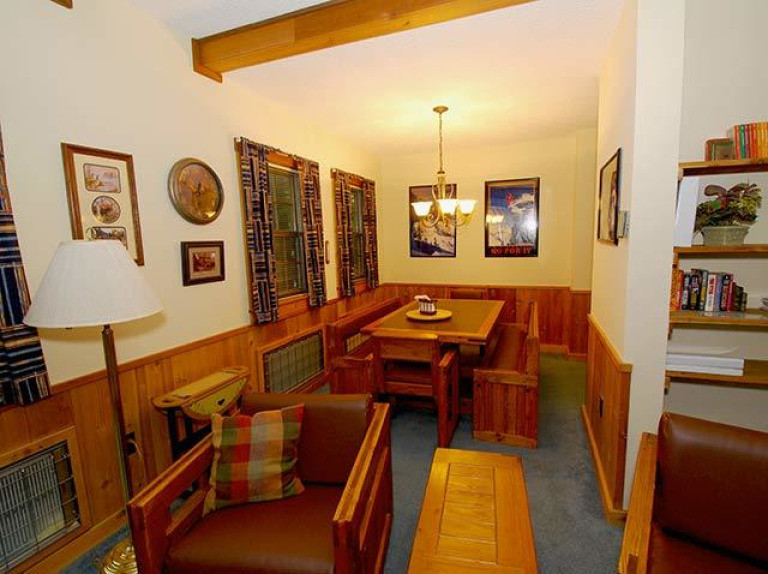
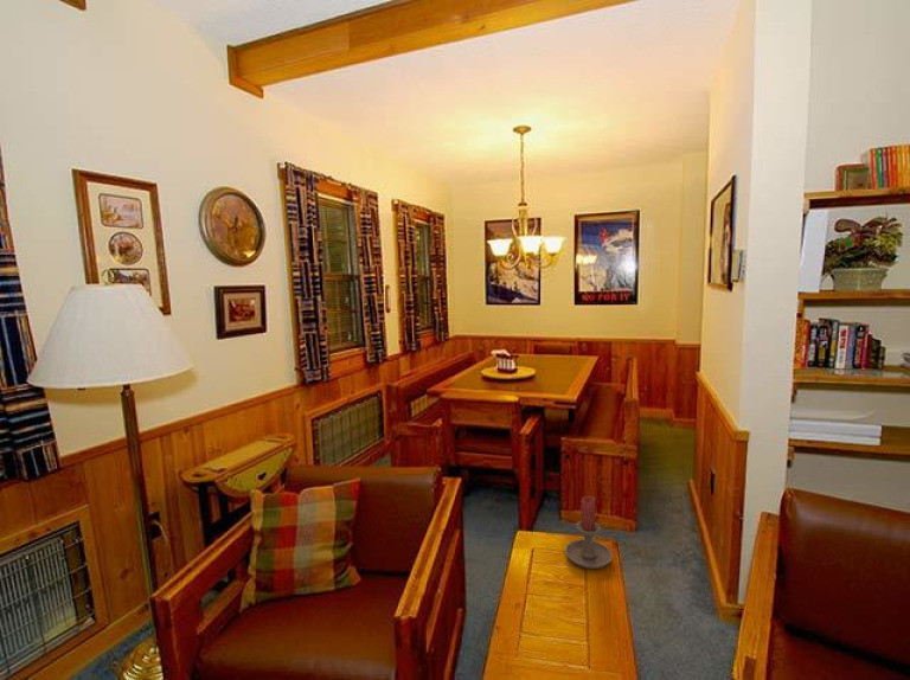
+ candle holder (589, 524)
